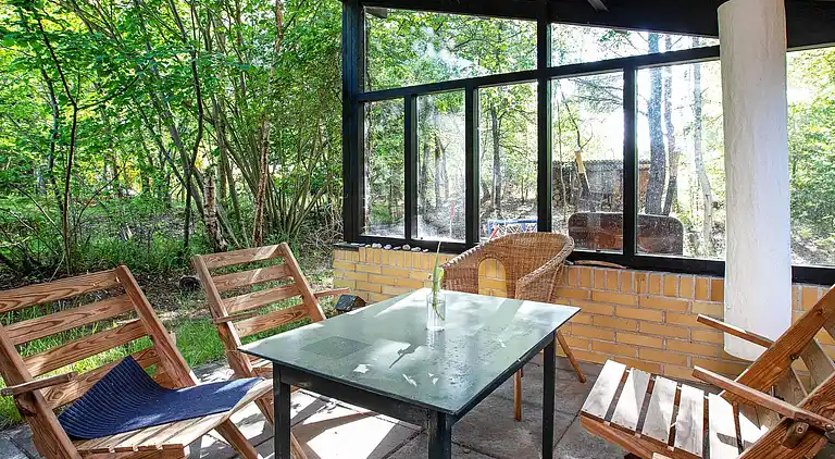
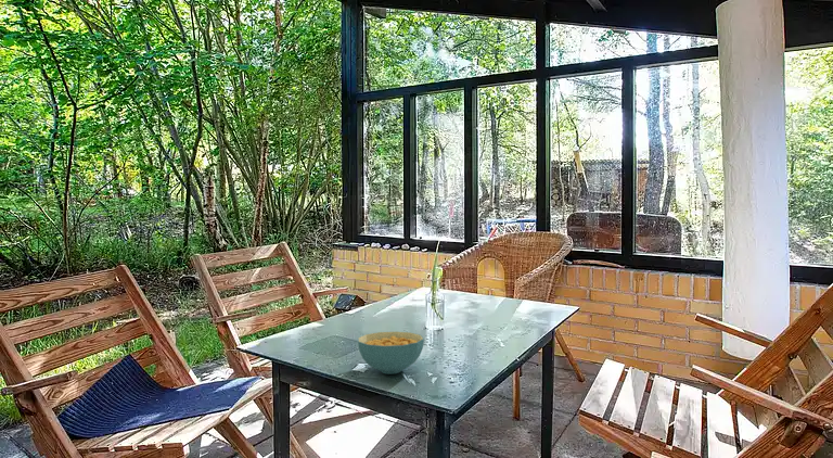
+ cereal bowl (390, 354)
